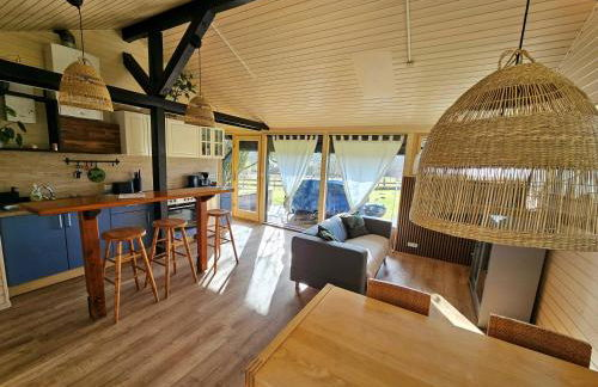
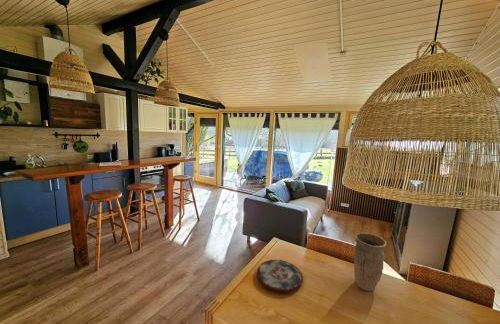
+ plate (279, 274)
+ vase (367, 262)
